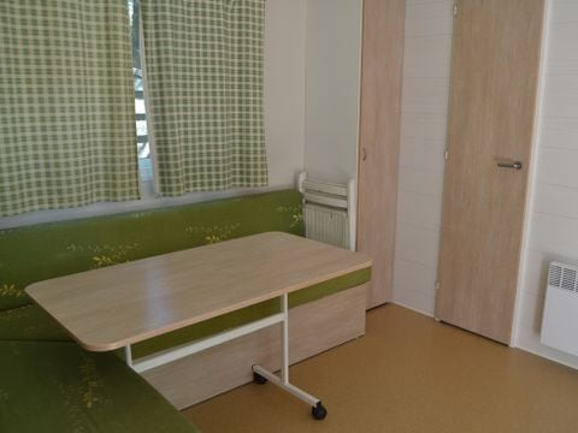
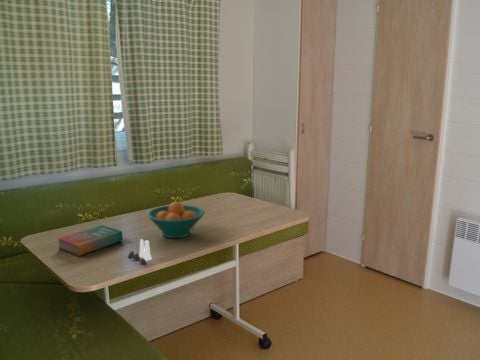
+ fruit bowl (176, 218)
+ book (91, 239)
+ salt and pepper shaker set (141, 249)
